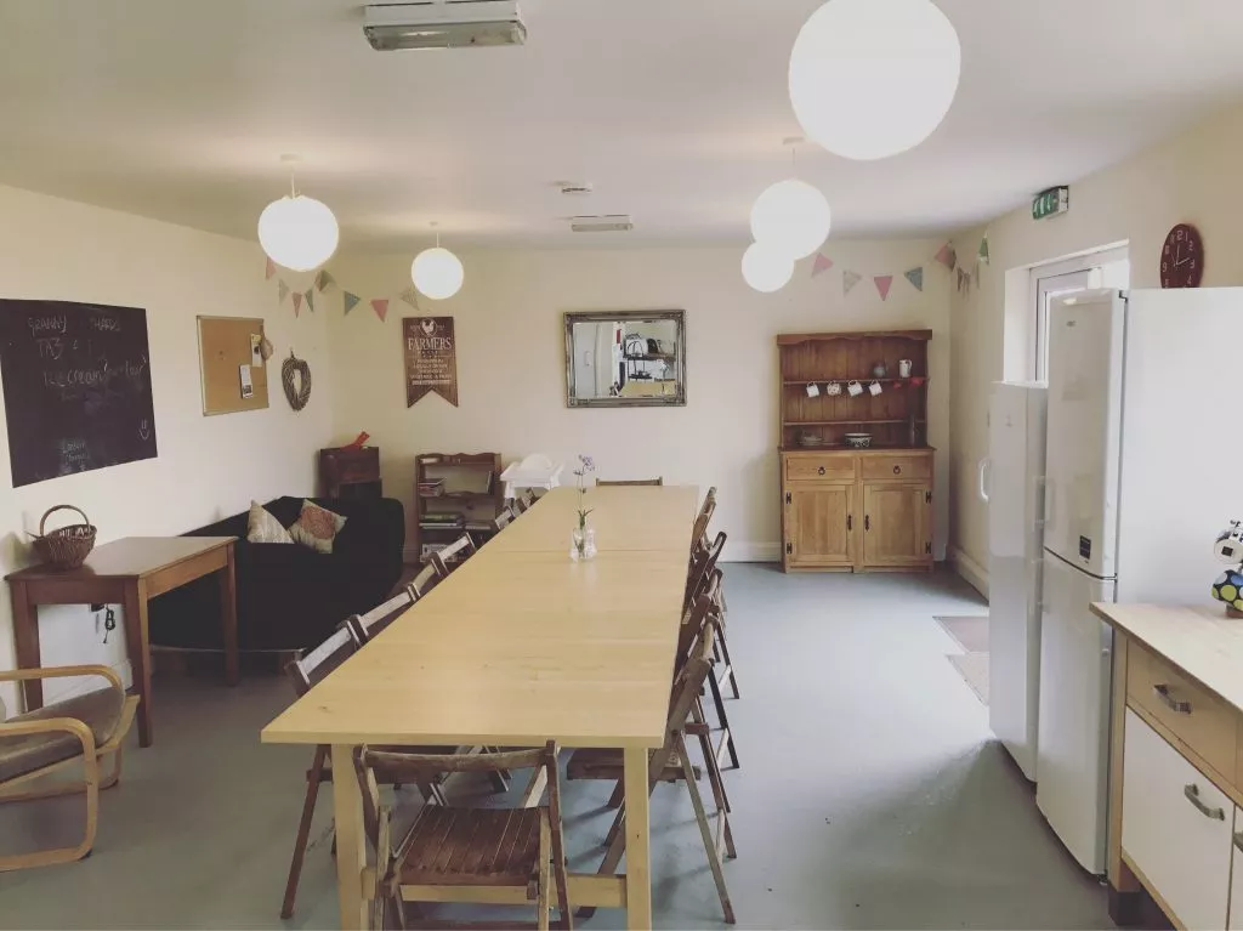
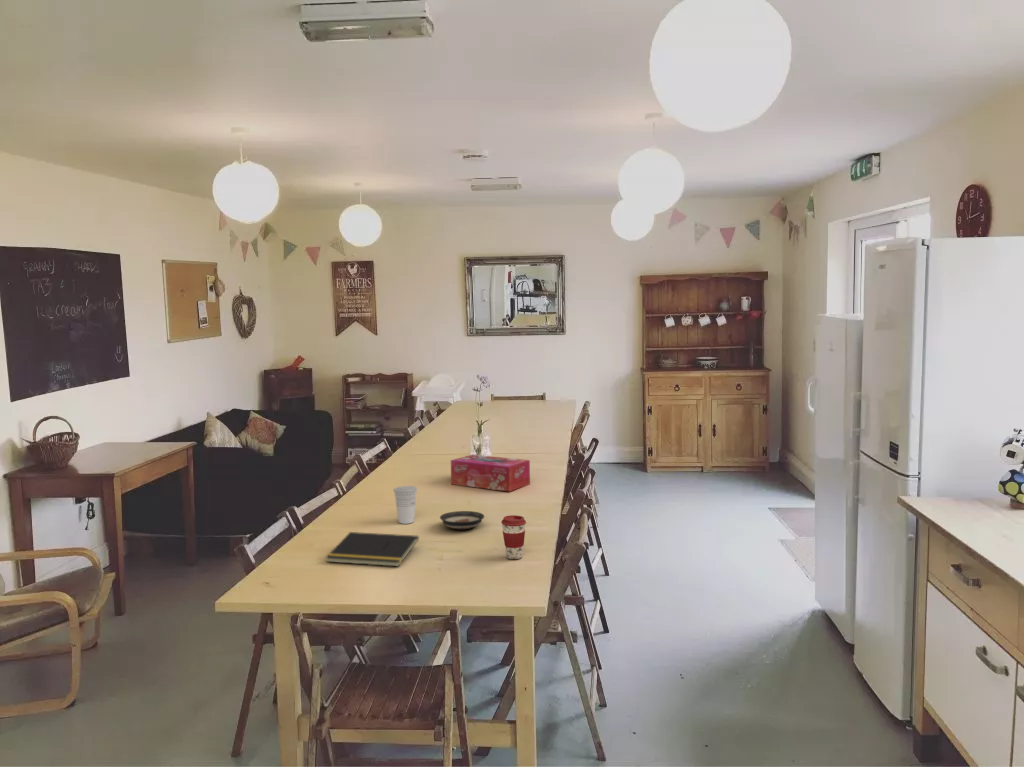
+ notepad (373, 548)
+ saucer (462, 521)
+ tissue box (490, 472)
+ cup (405, 504)
+ coffee cup (514, 537)
